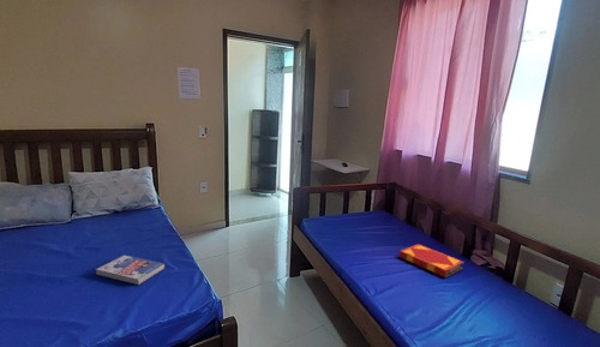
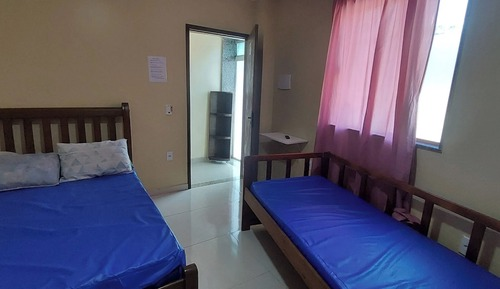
- book (131, 268)
- hardback book (430, 259)
